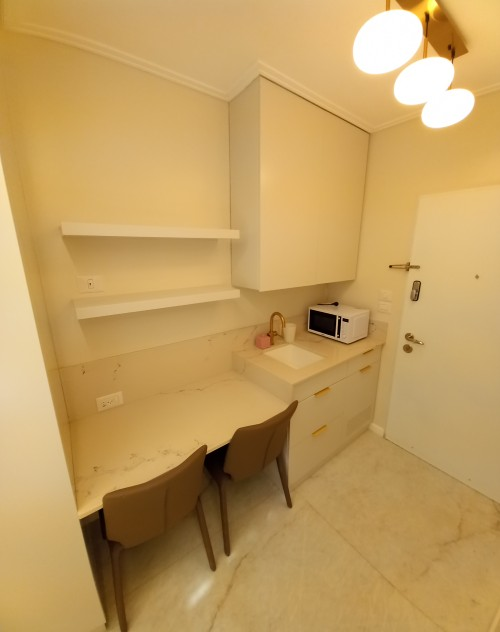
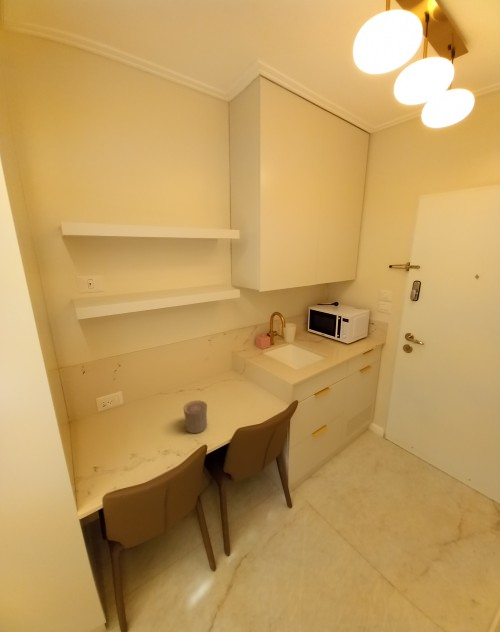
+ cup (195, 416)
